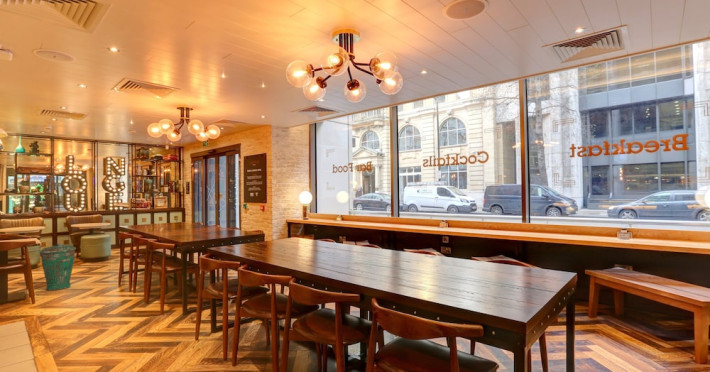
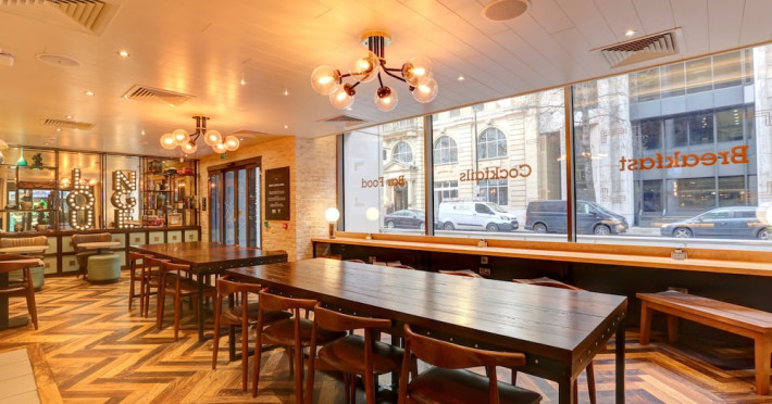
- trash can (58, 265)
